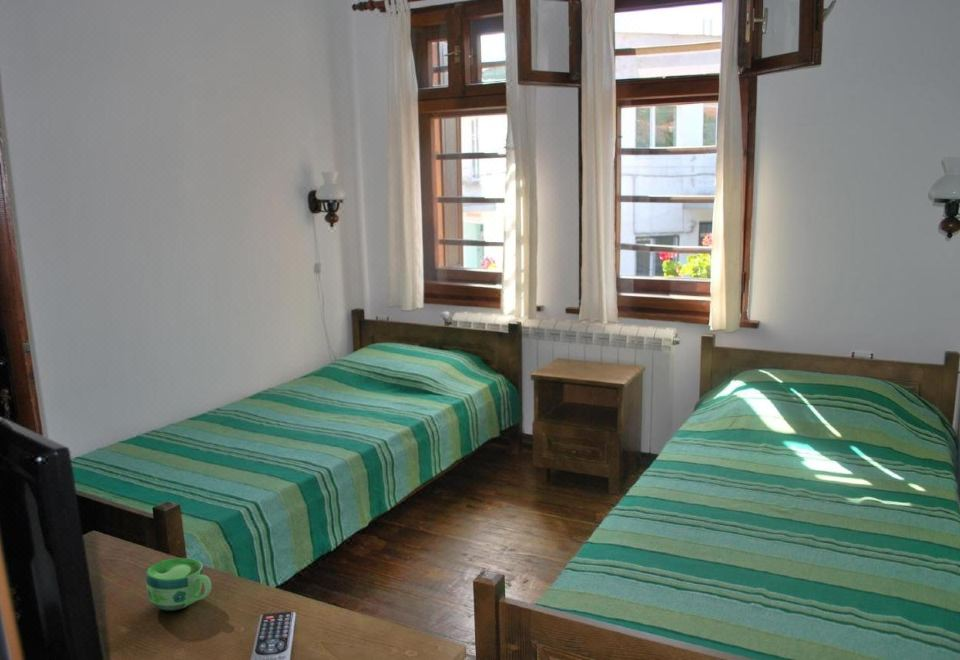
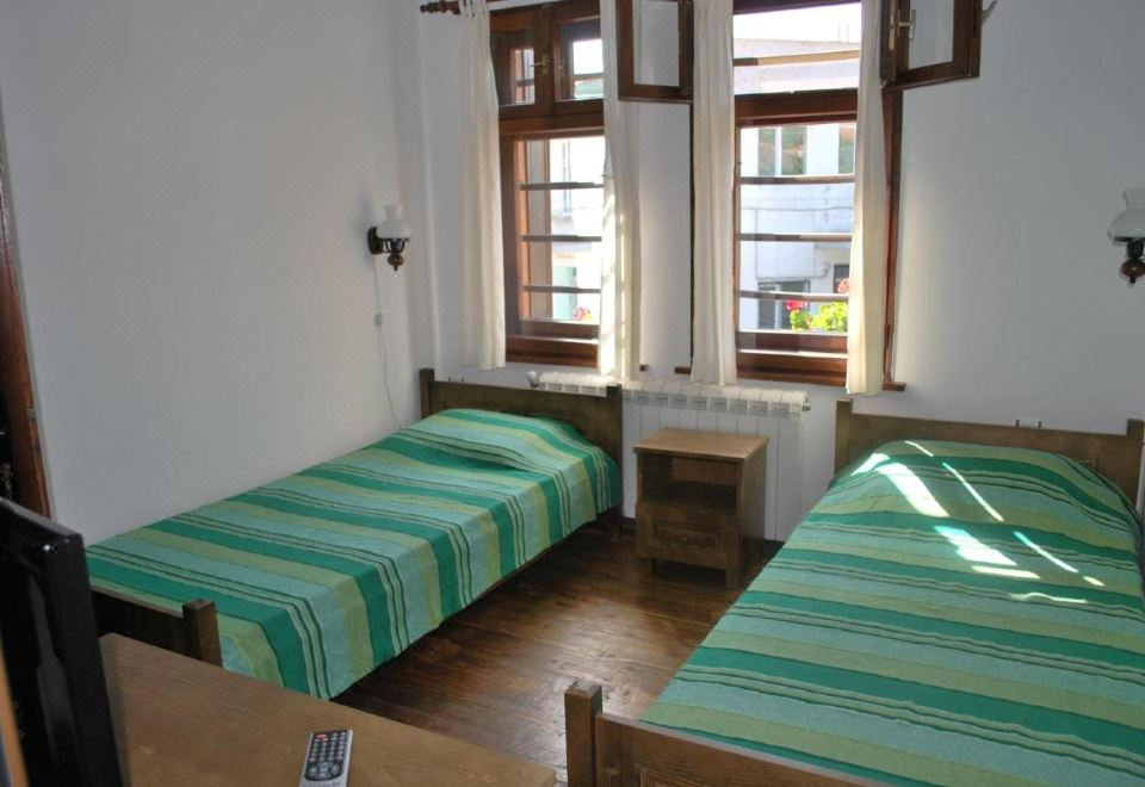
- cup (183, 585)
